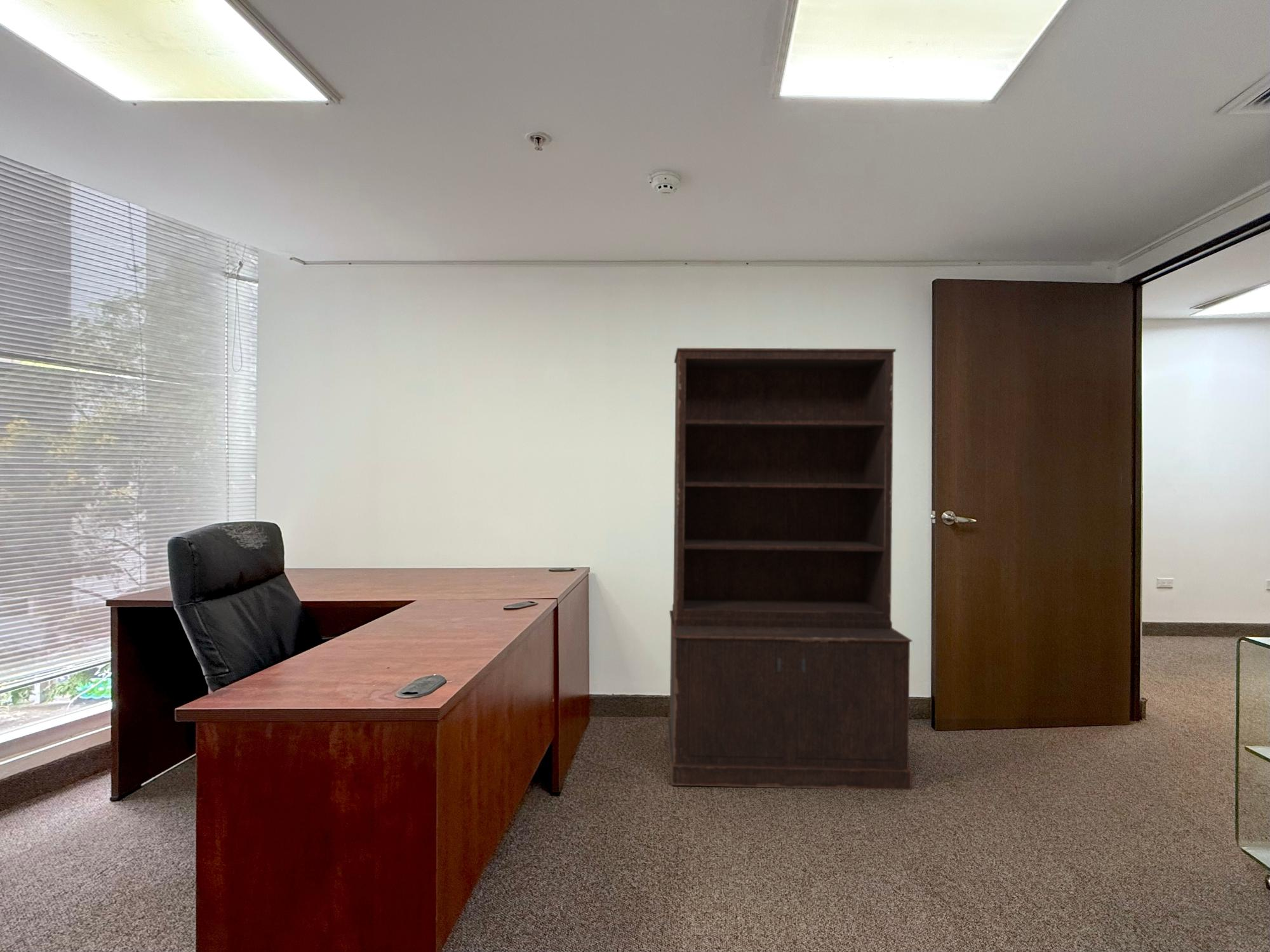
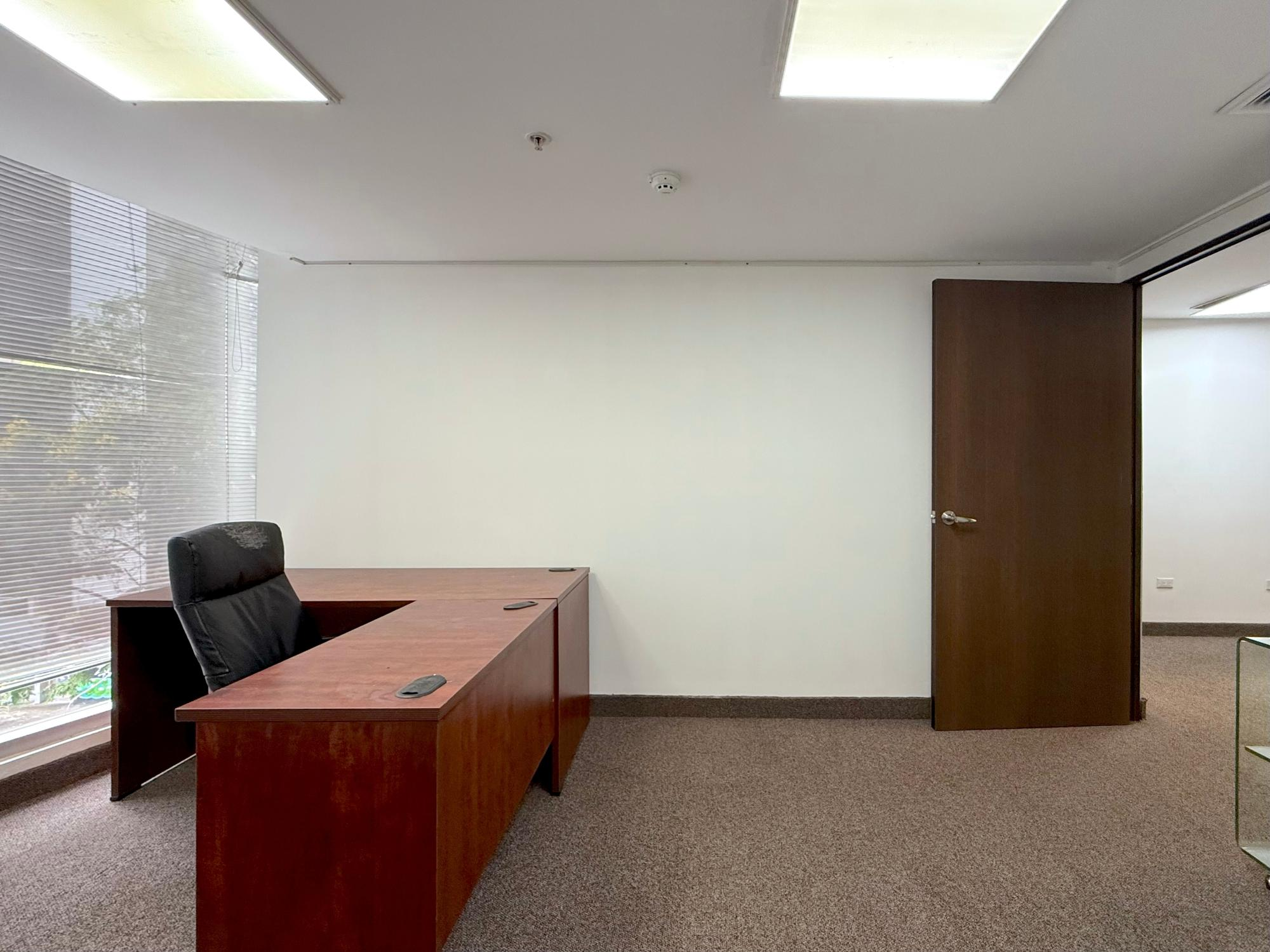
- bookcase (780, 556)
